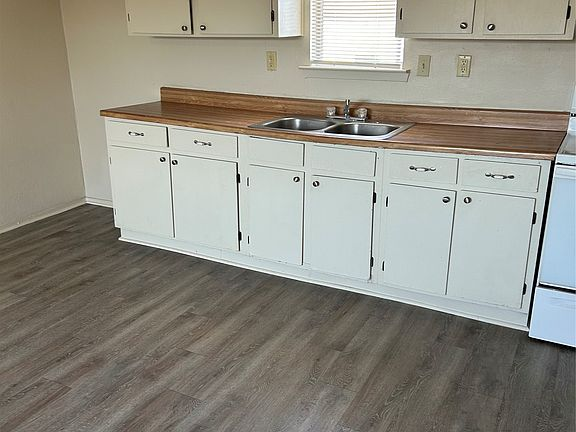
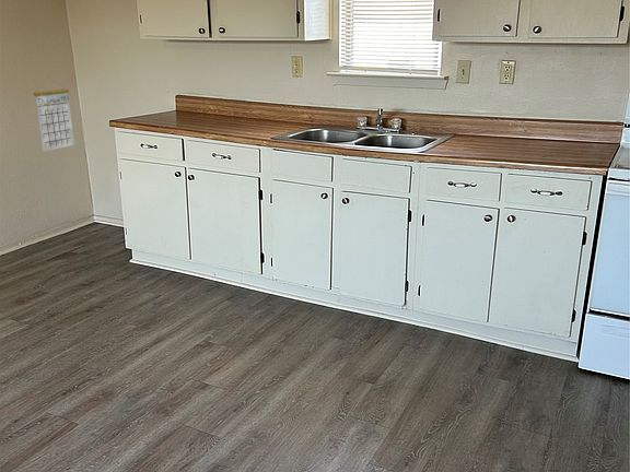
+ calendar (54, 113)
